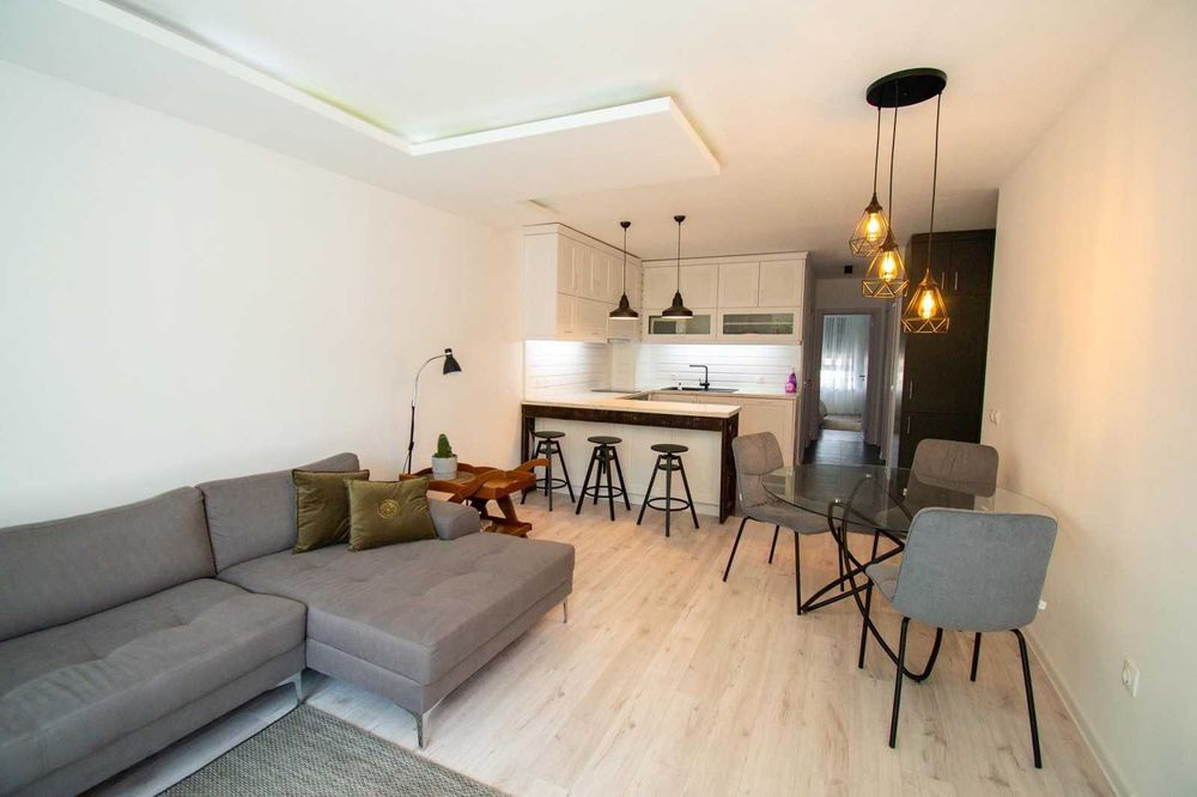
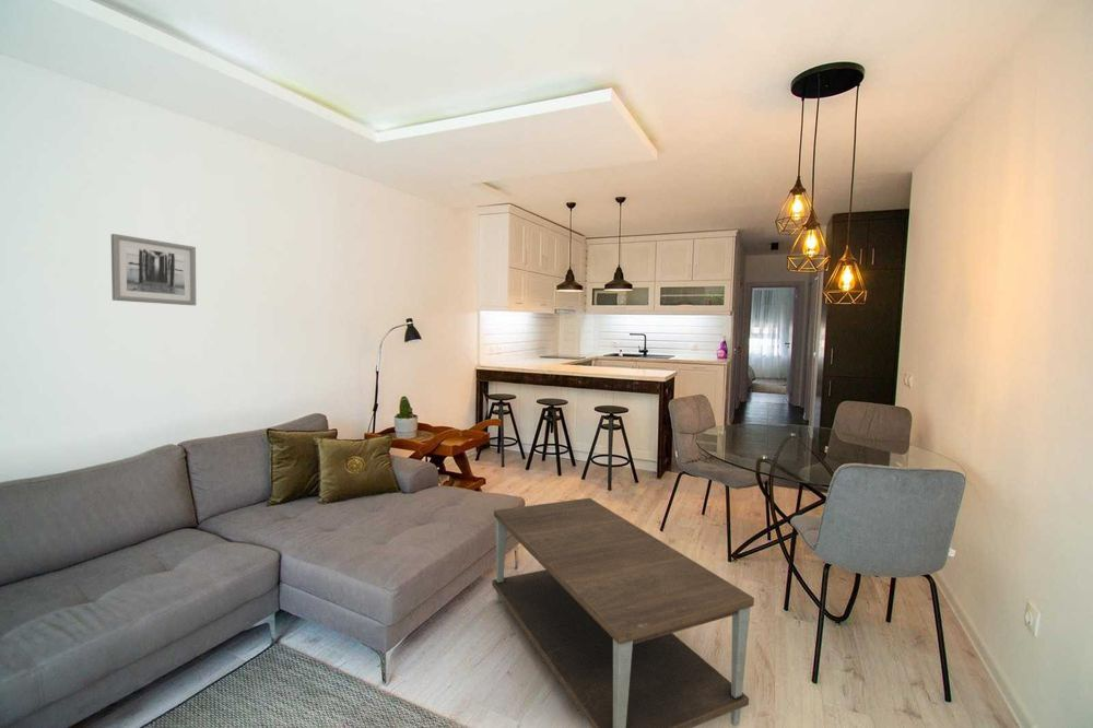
+ wall art (156, 271)
+ coffee table (598, 599)
